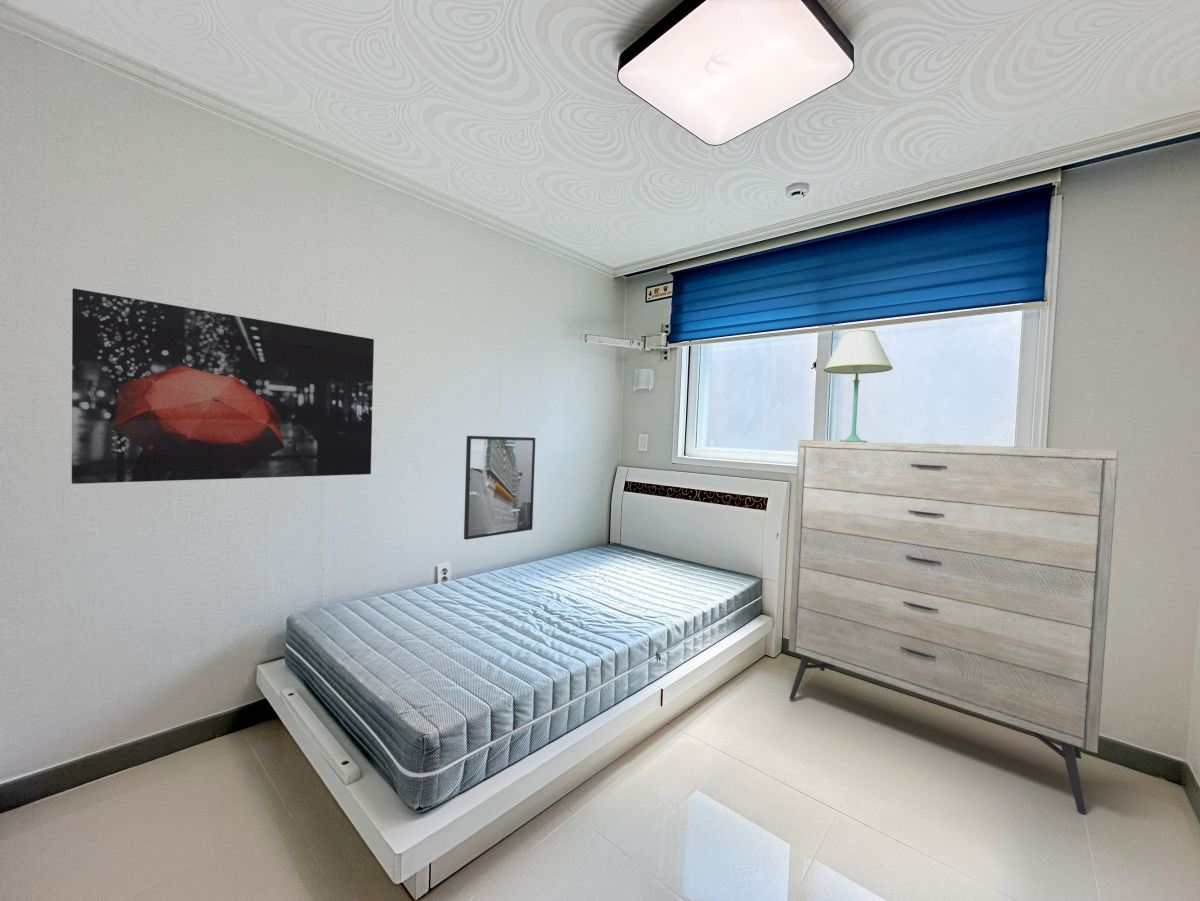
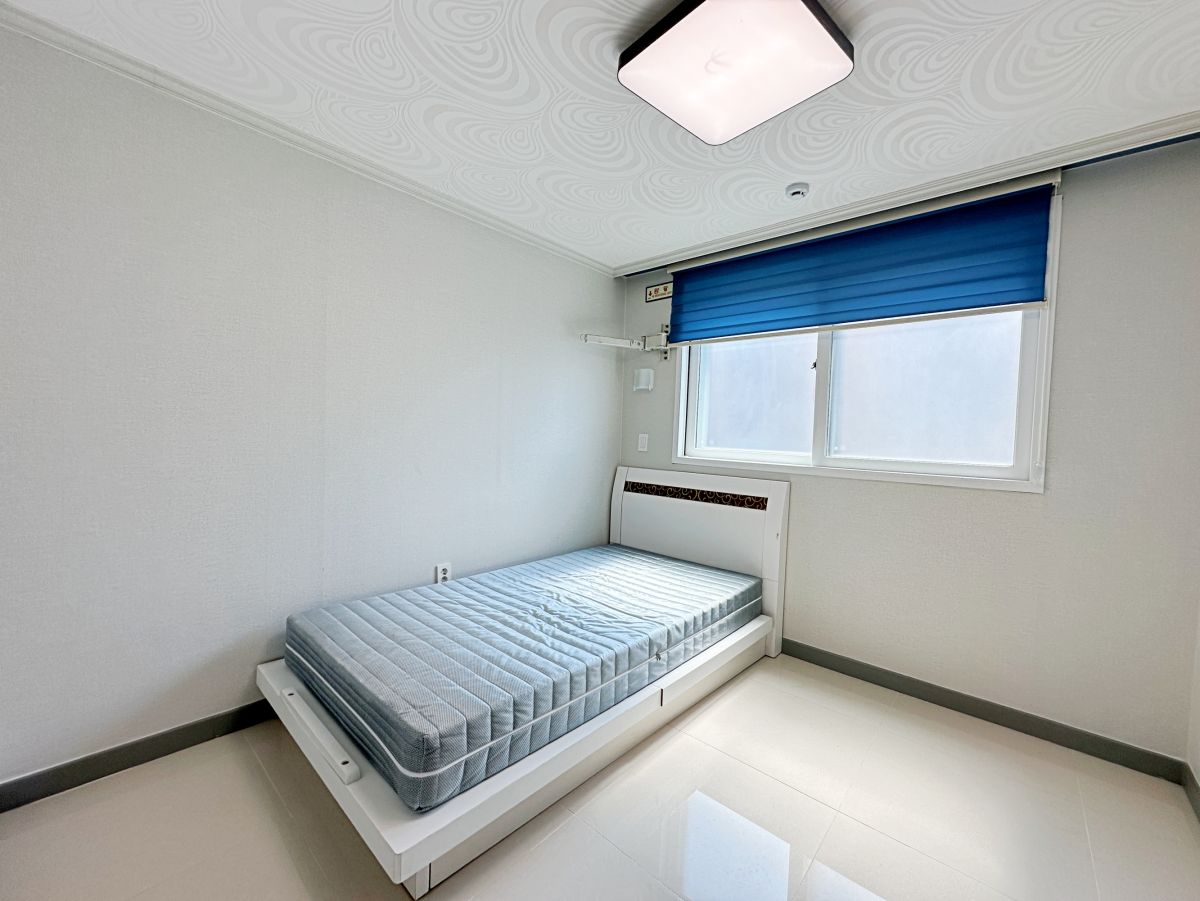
- table lamp (856, 387)
- wall art (248, 398)
- dresser (930, 586)
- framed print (501, 485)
